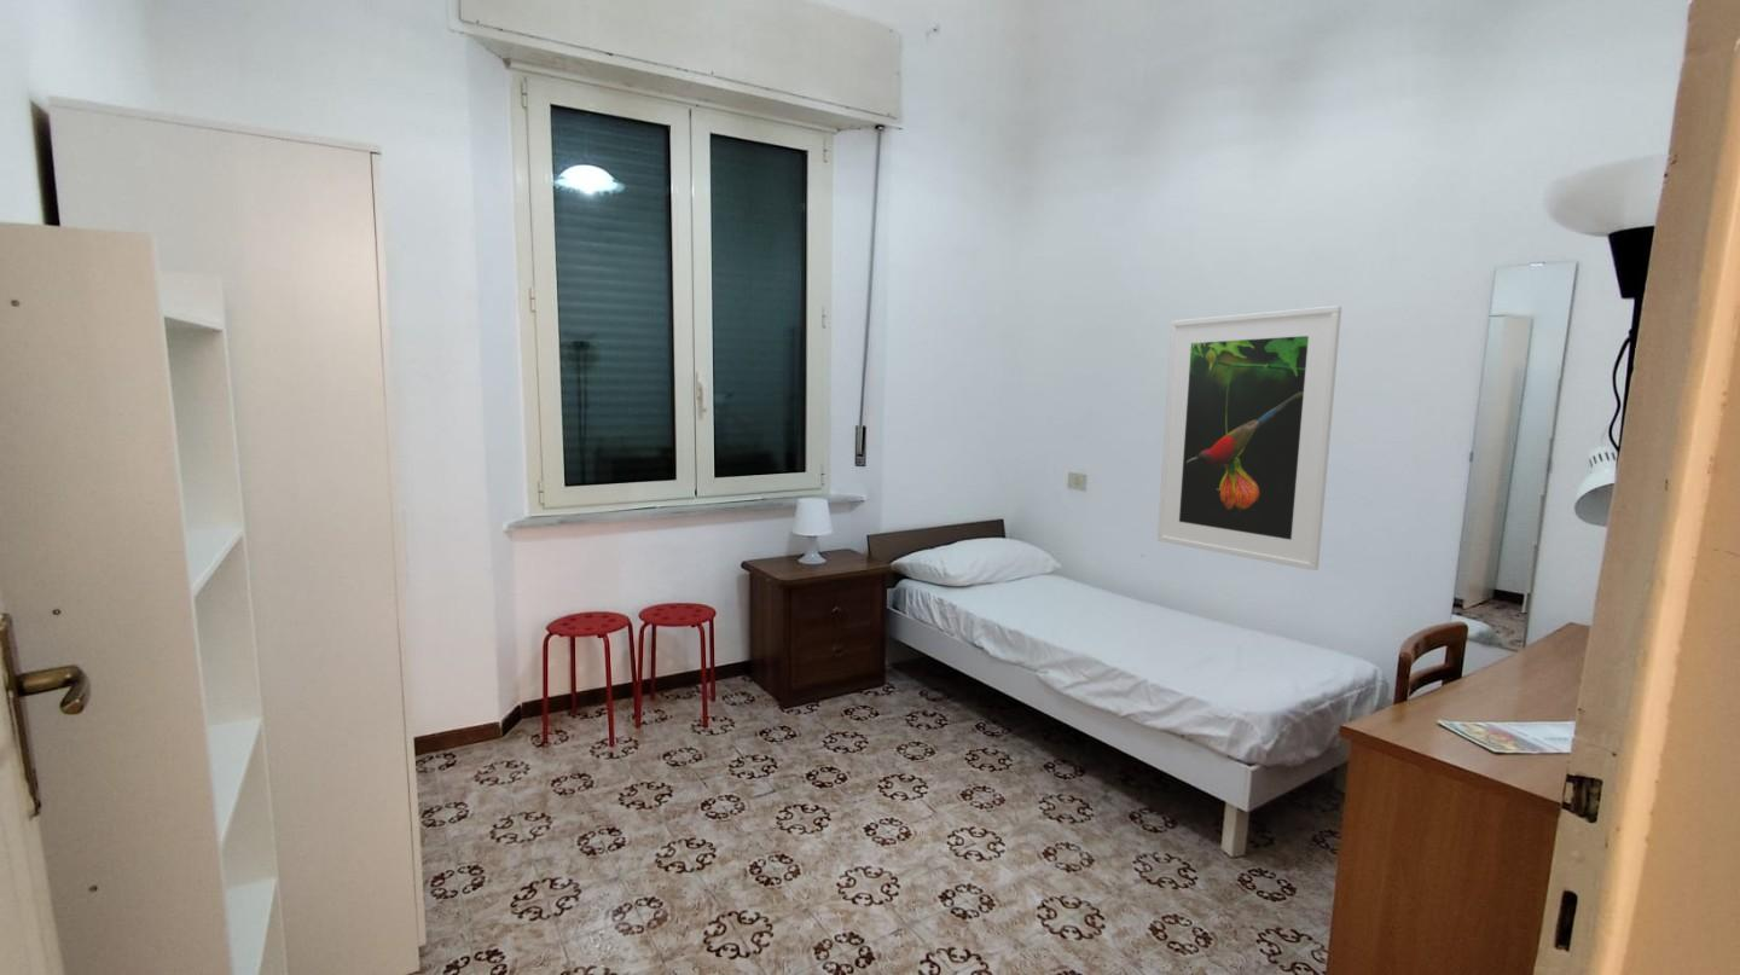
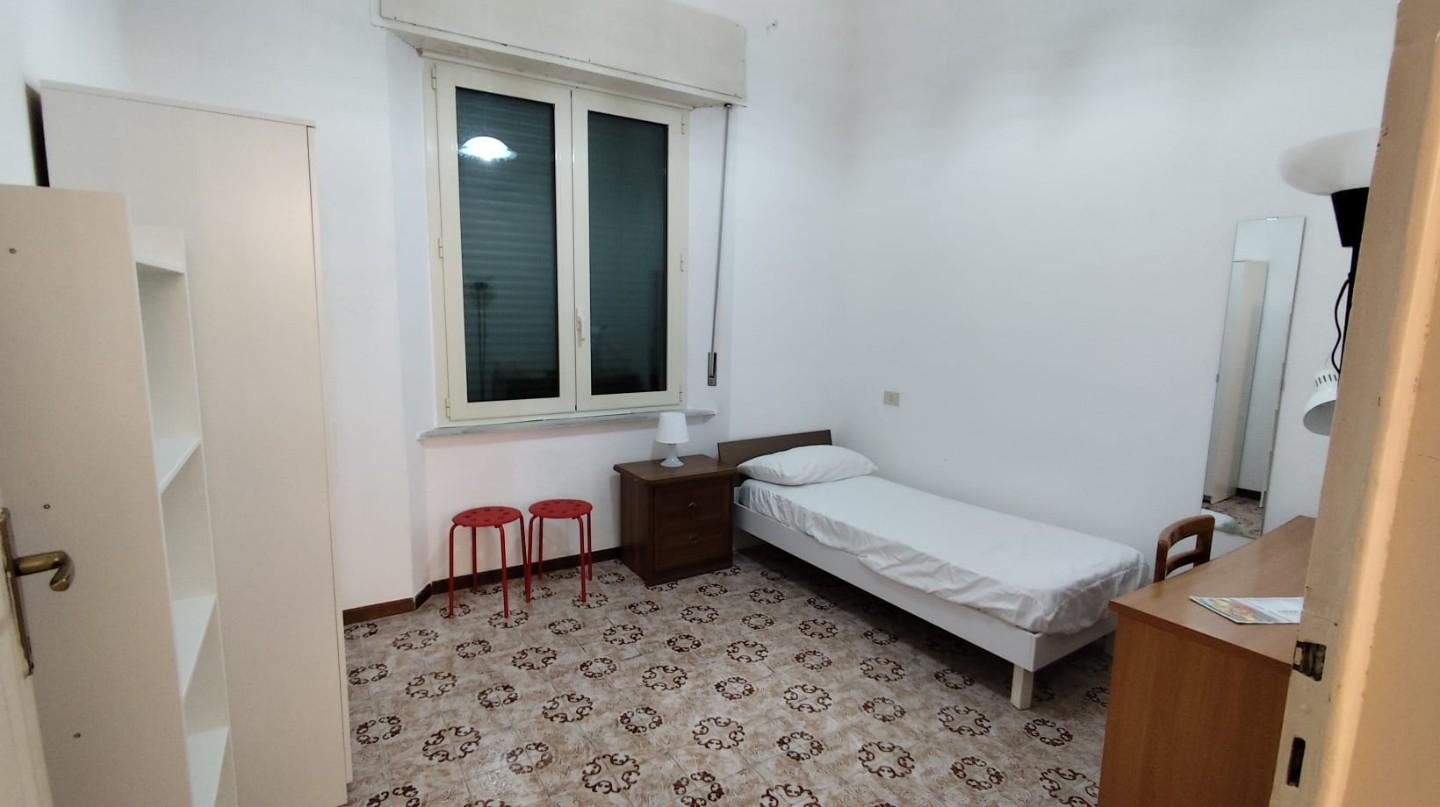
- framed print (1239, 436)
